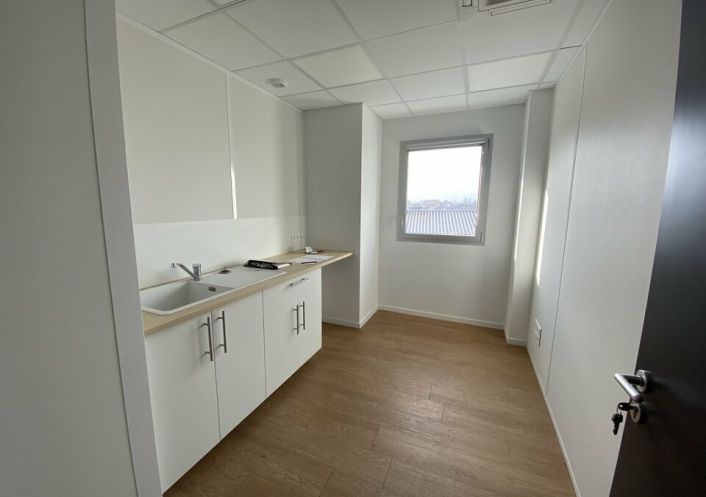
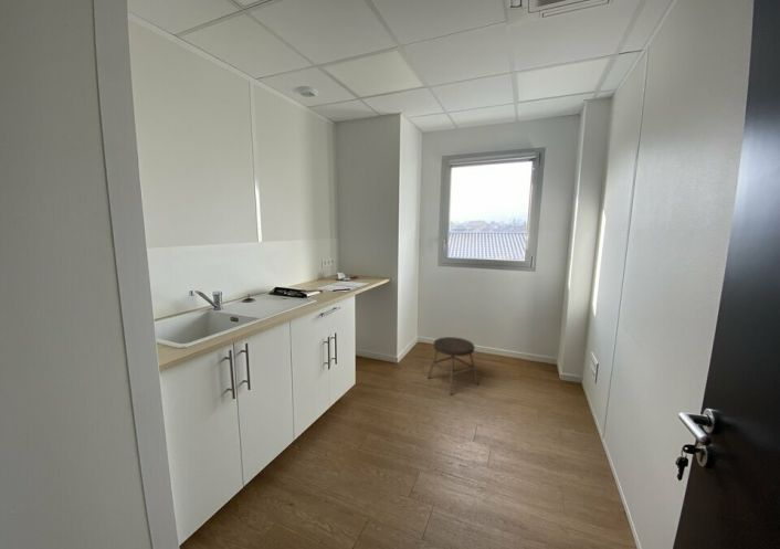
+ stool (453, 362)
